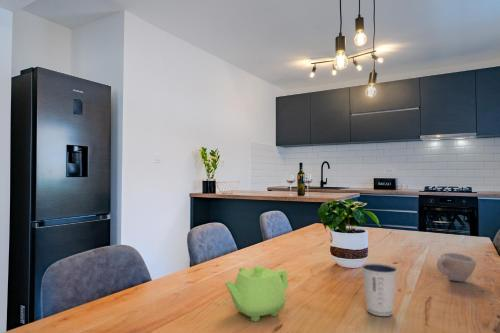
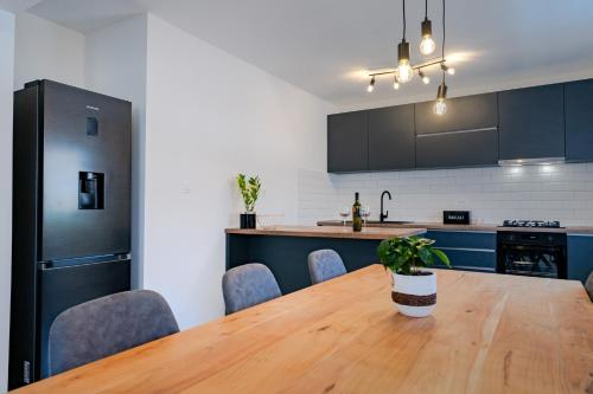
- dixie cup (379, 289)
- cup (454, 268)
- teapot (254, 287)
